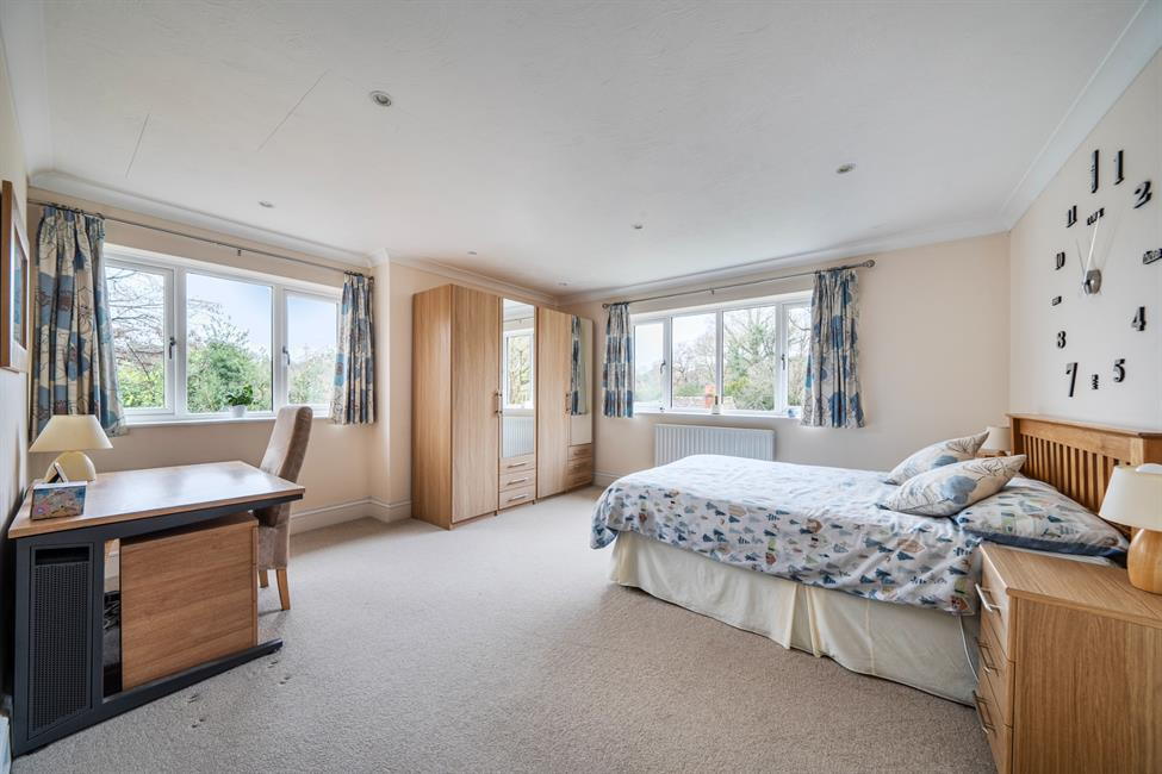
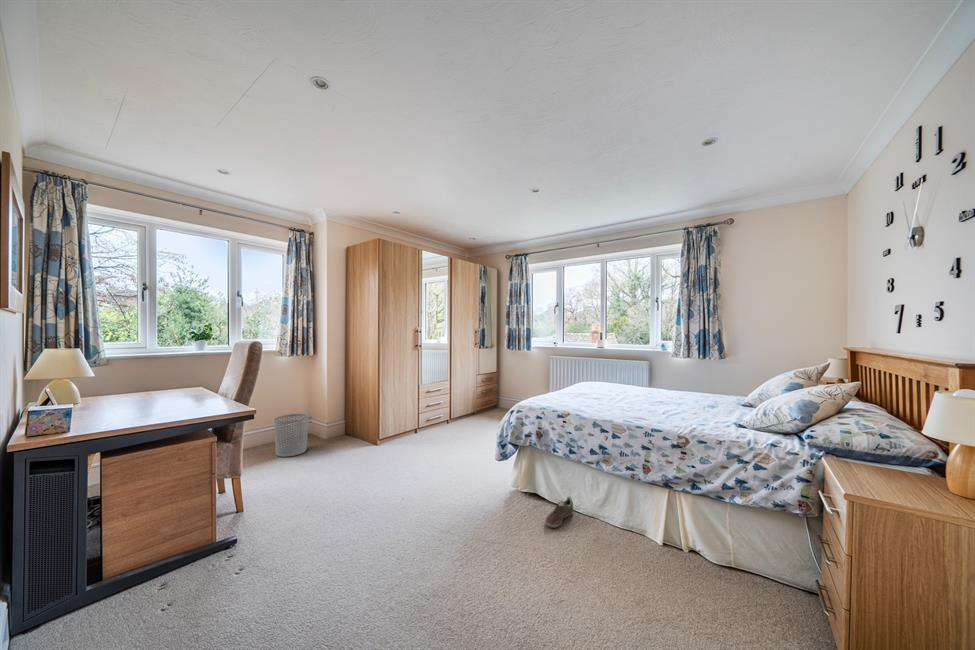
+ sneaker (558, 510)
+ waste bin (291, 435)
